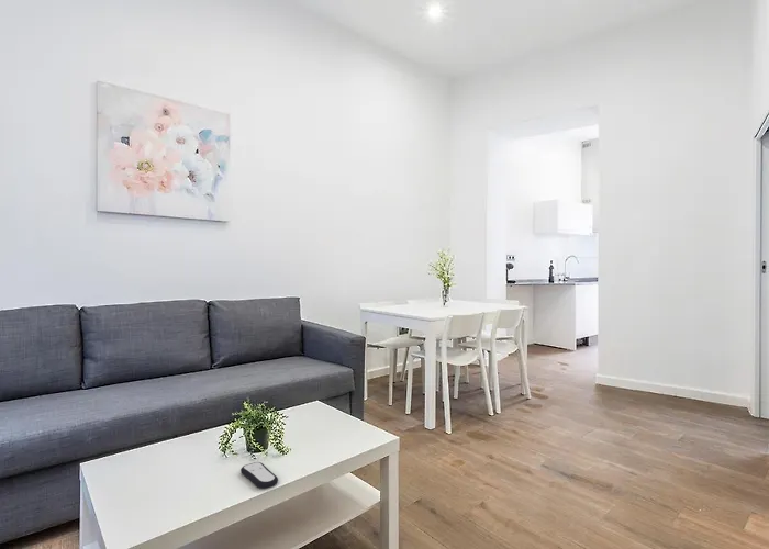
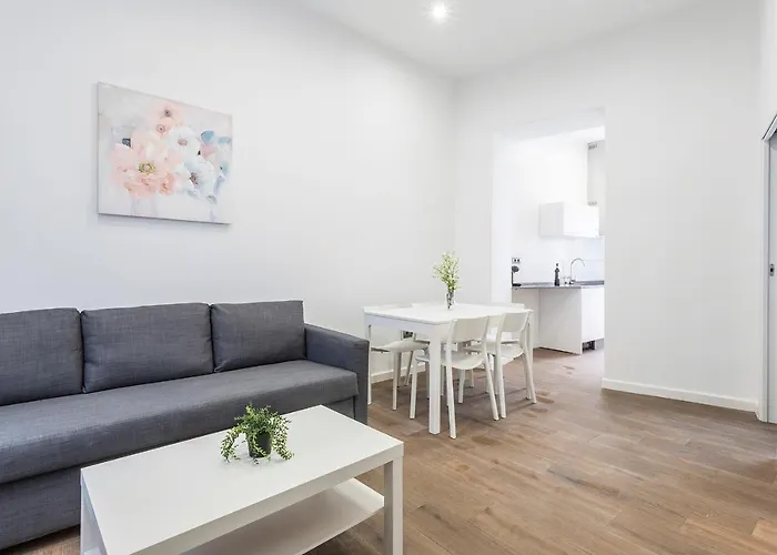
- remote control (259, 474)
